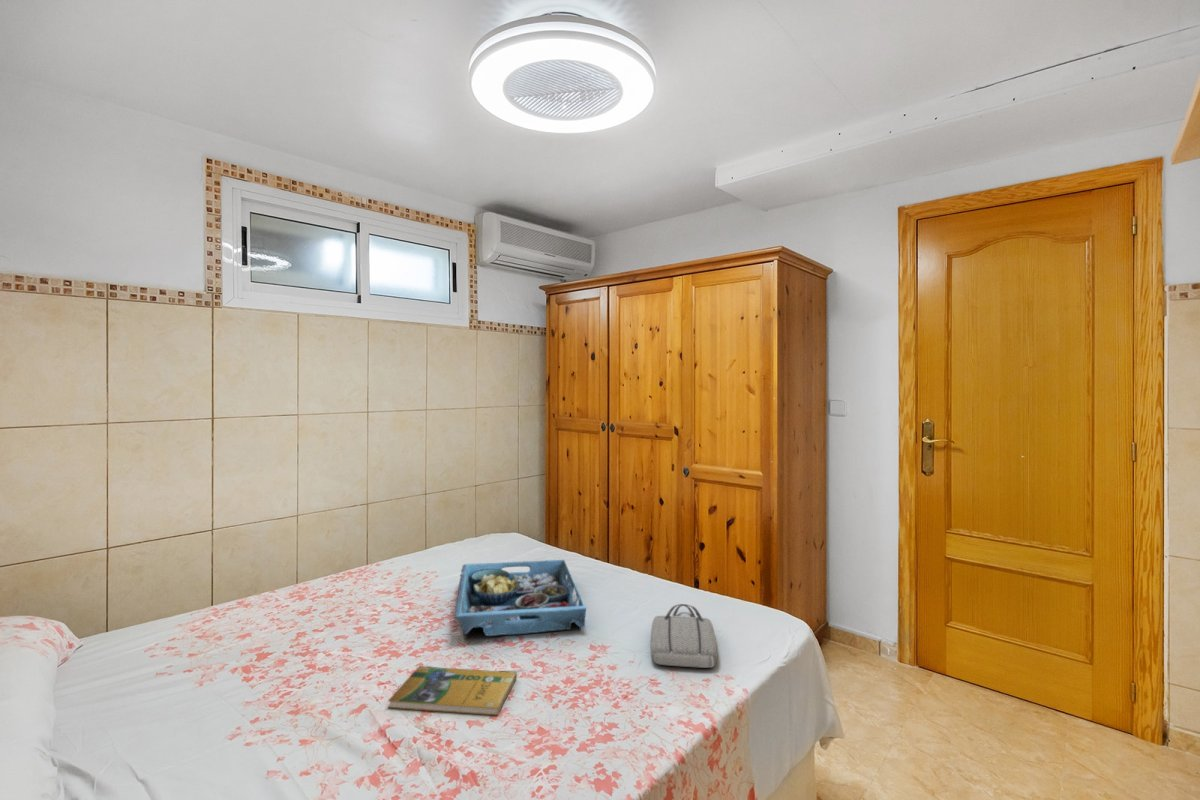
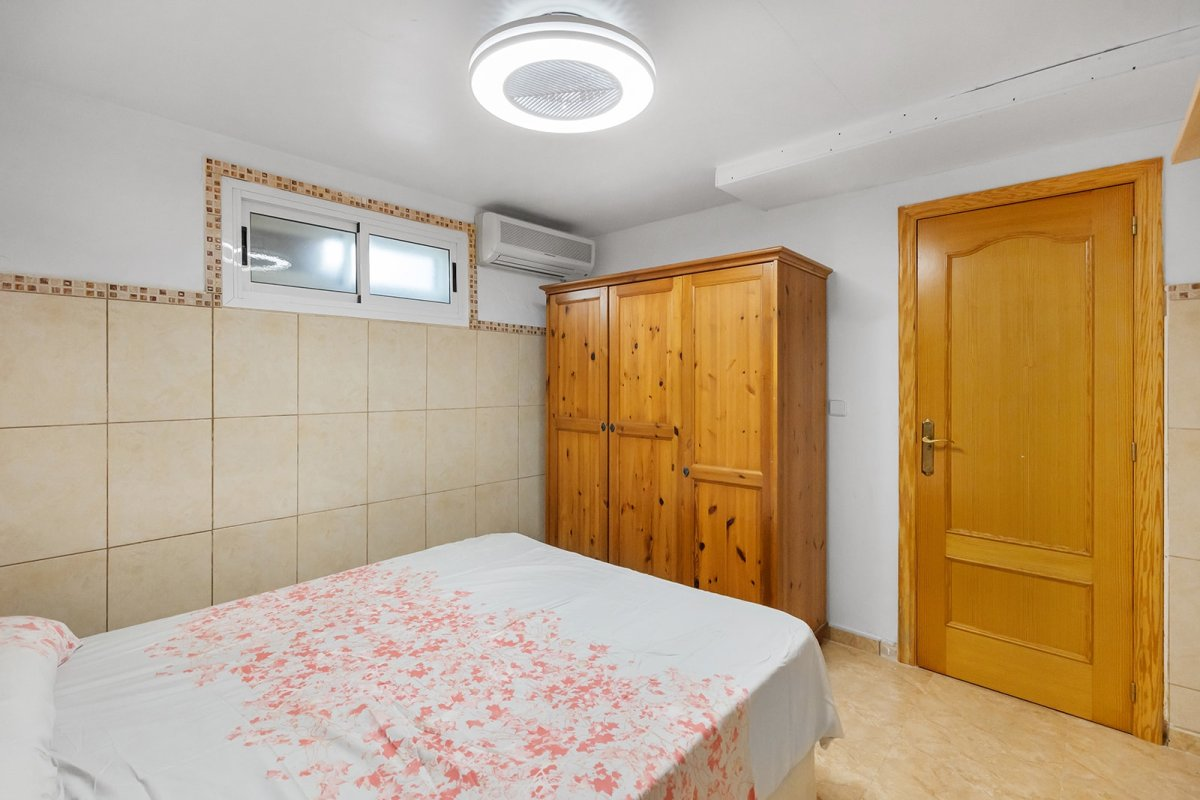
- tote bag (682, 629)
- booklet (455, 689)
- serving tray (517, 593)
